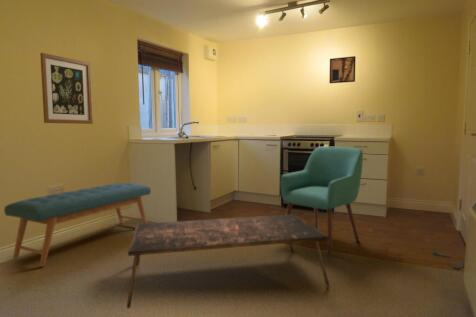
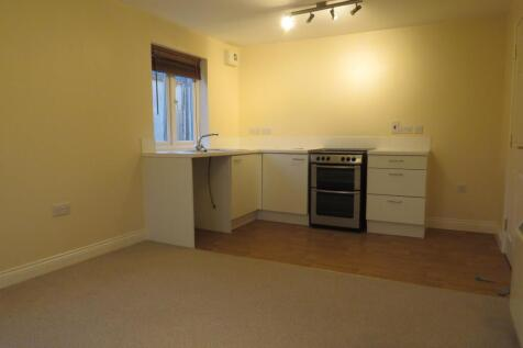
- wall art (68, 91)
- chair (323, 194)
- wall art (342, 70)
- coffee table (225, 247)
- bench (88, 215)
